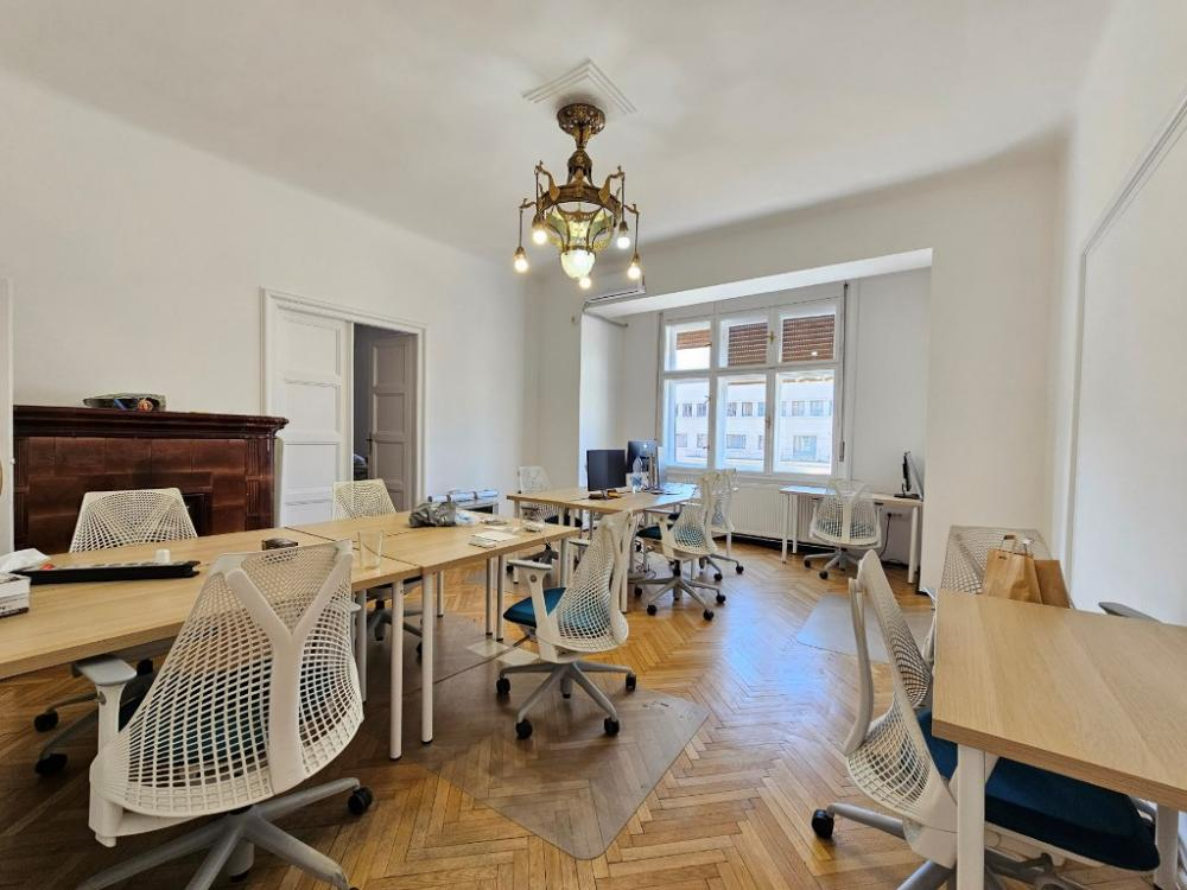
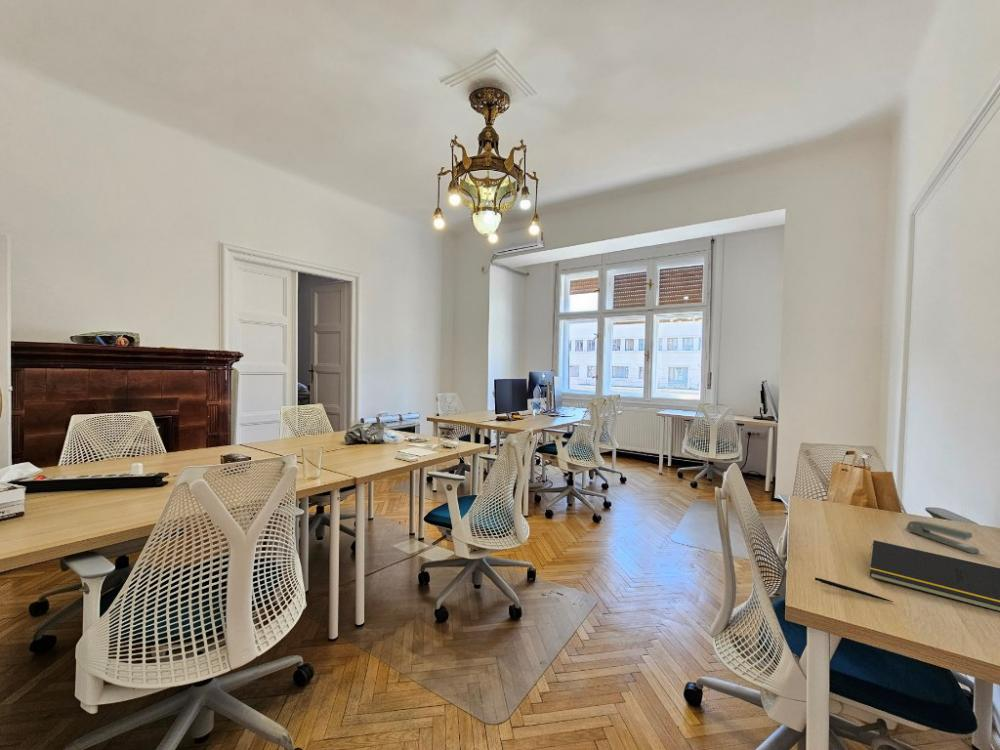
+ notepad (935, 573)
+ pen (852, 589)
+ stapler (940, 532)
